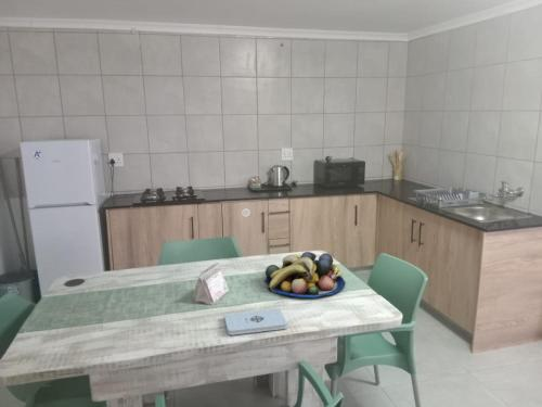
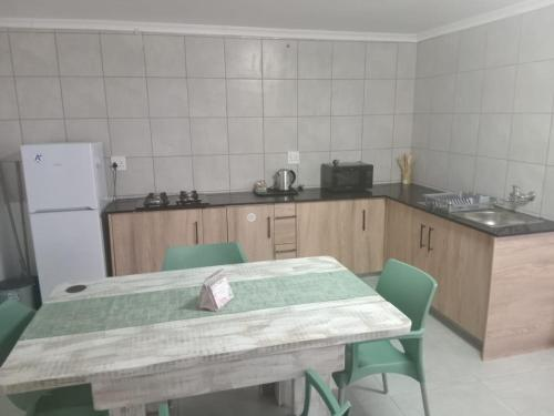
- notepad (255, 320)
- fruit bowl (305, 268)
